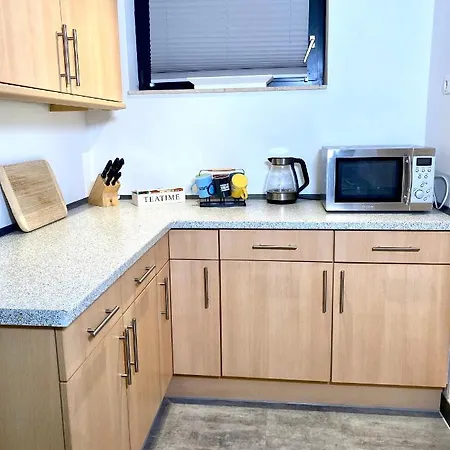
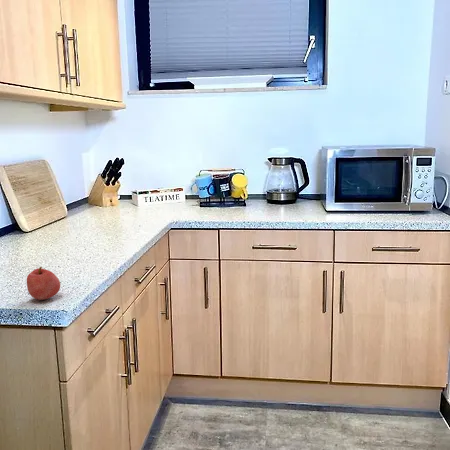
+ apple (43, 282)
